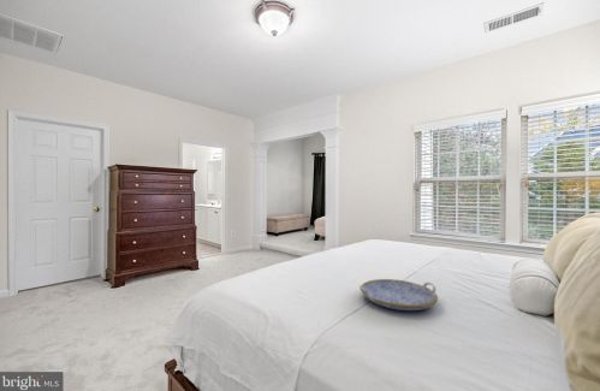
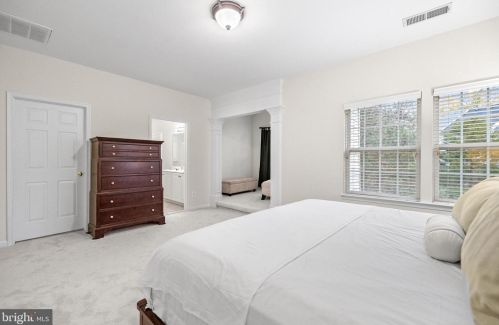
- serving tray (397, 291)
